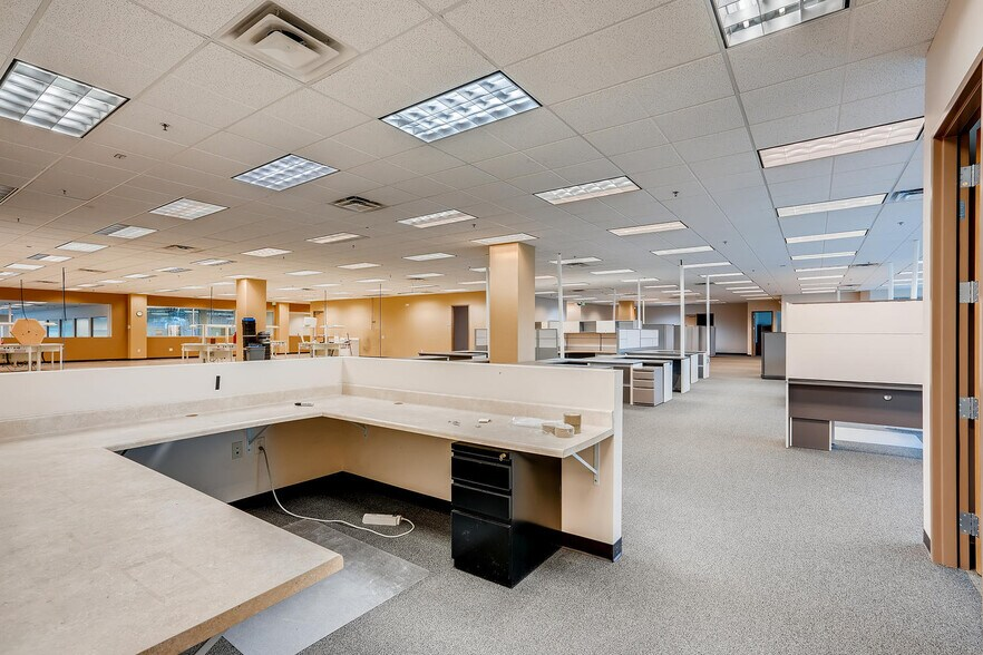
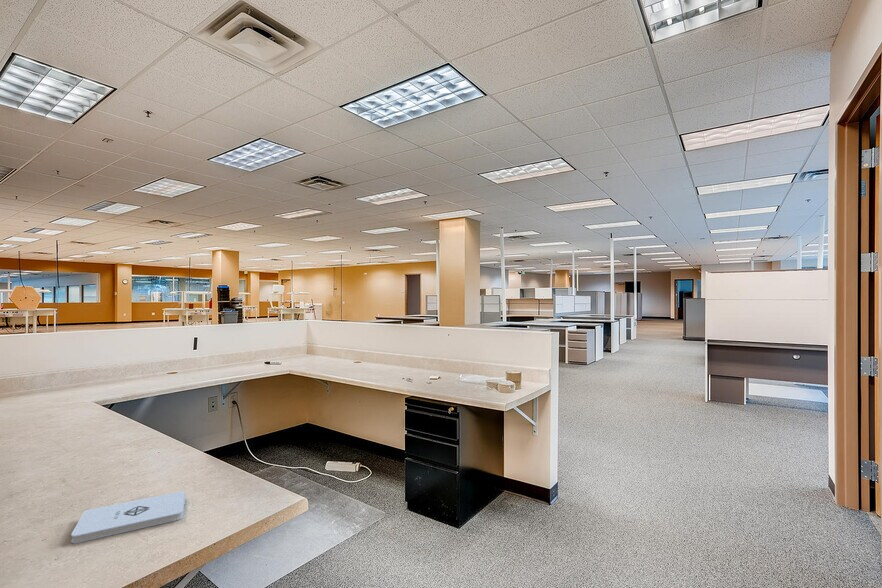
+ notepad (133, 514)
